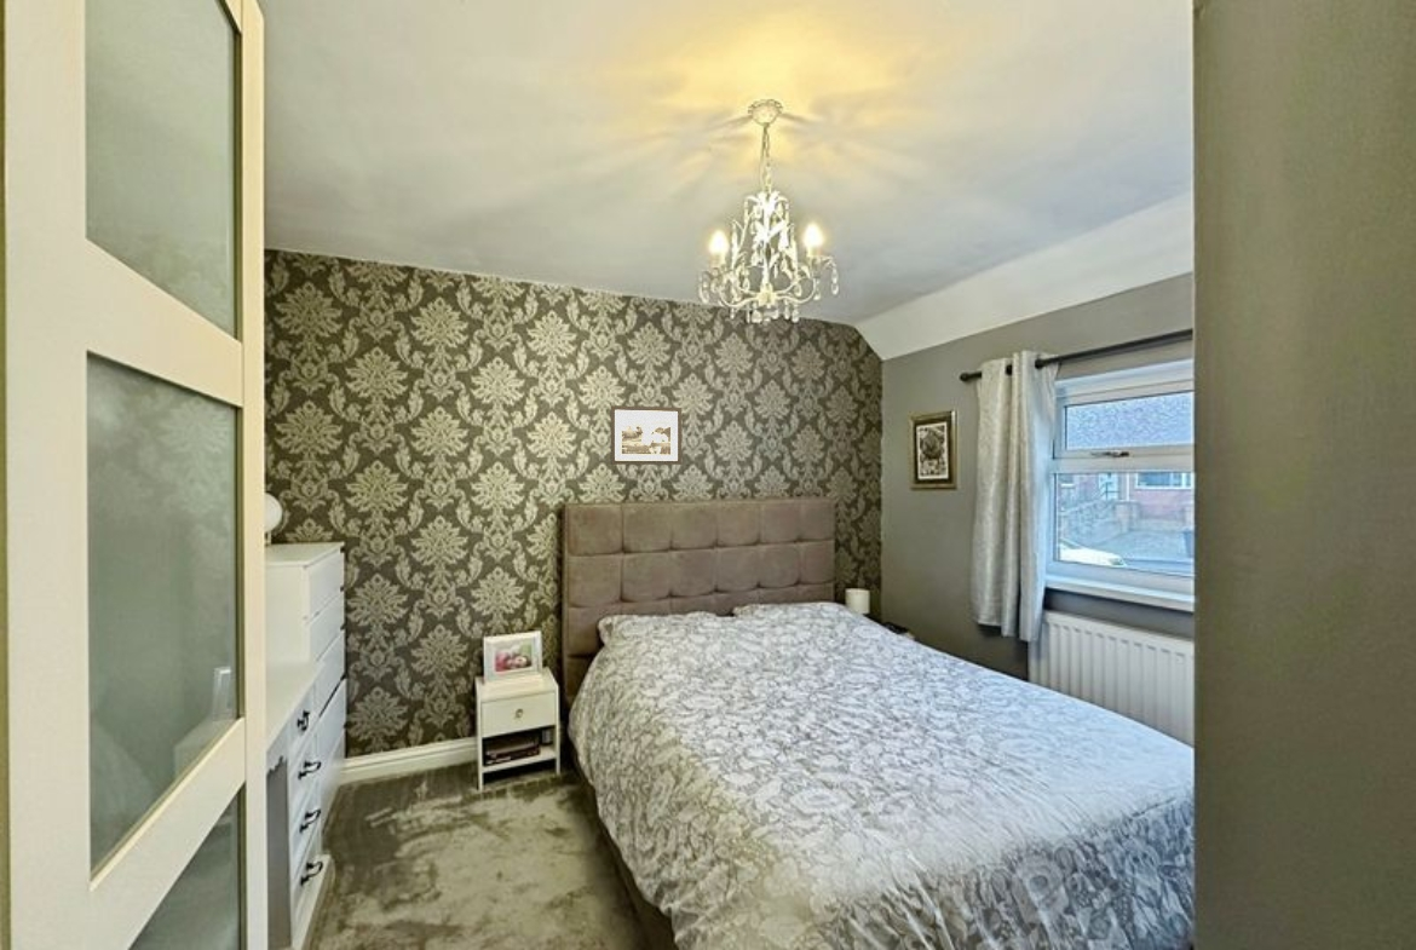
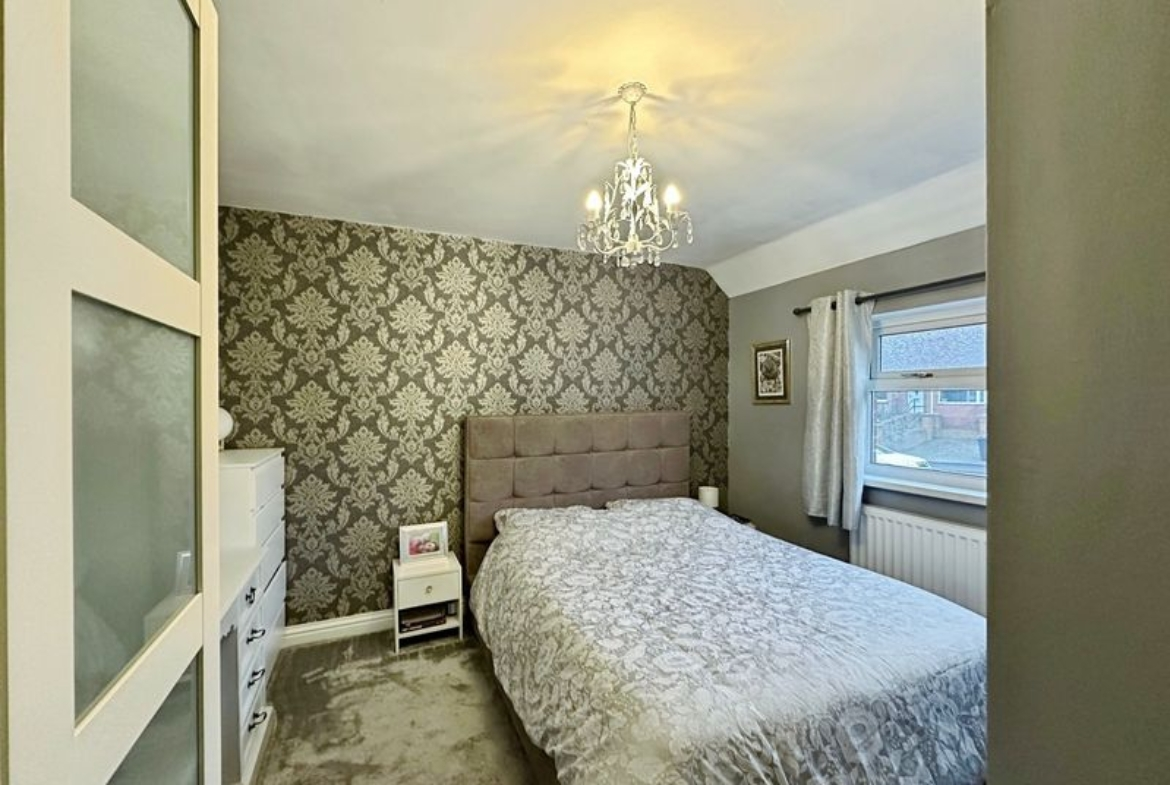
- picture frame (646, 434)
